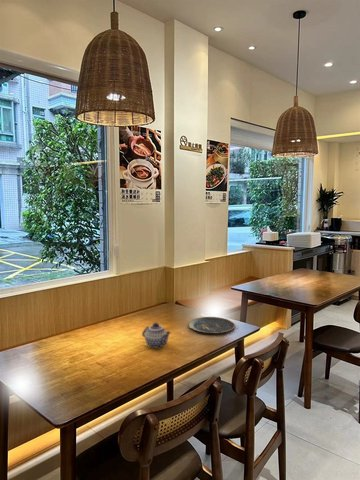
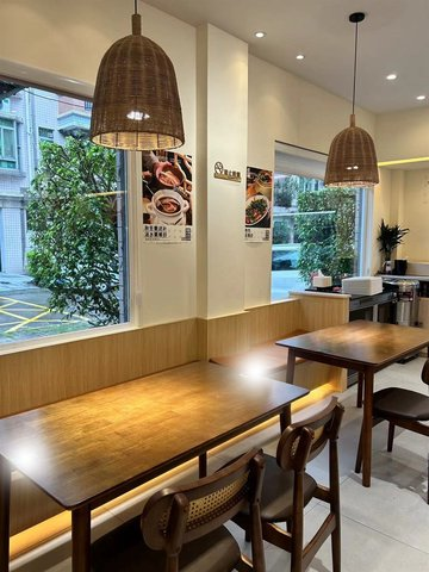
- plate (211, 325)
- teapot (156, 334)
